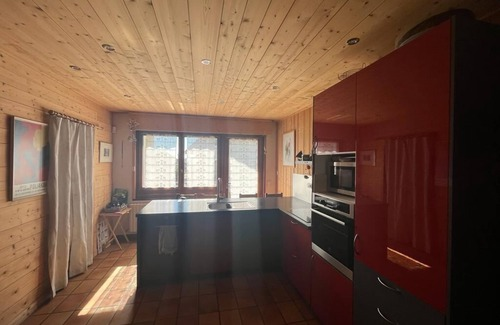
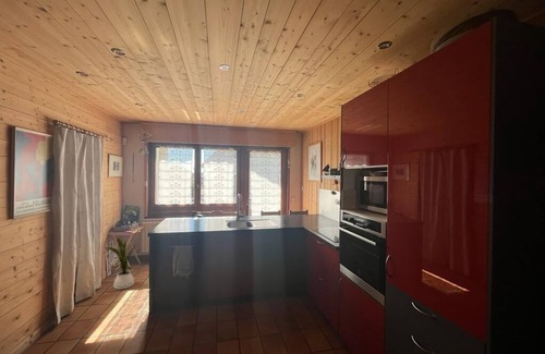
+ house plant (122, 259)
